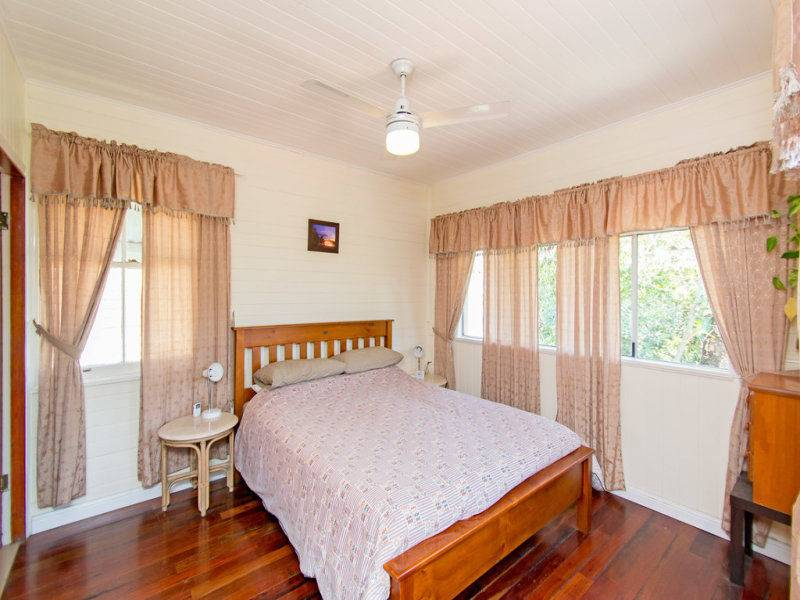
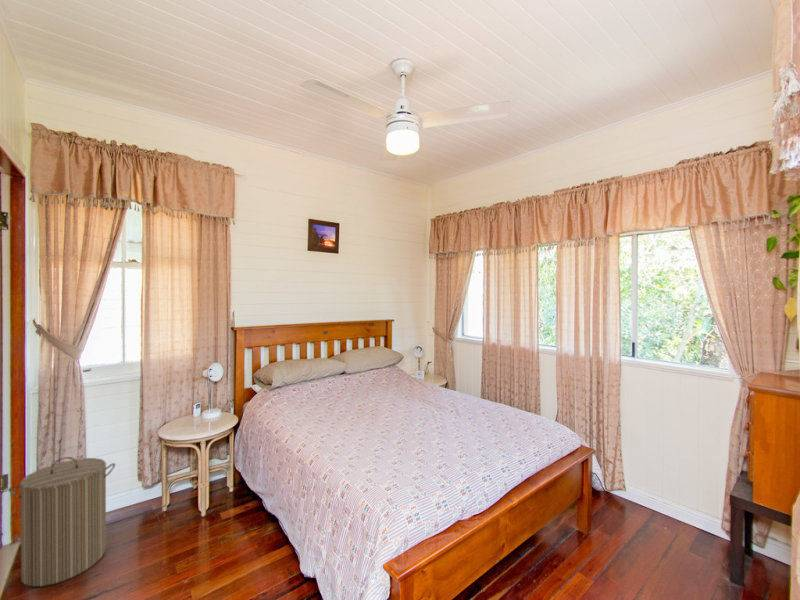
+ laundry hamper (65, 510)
